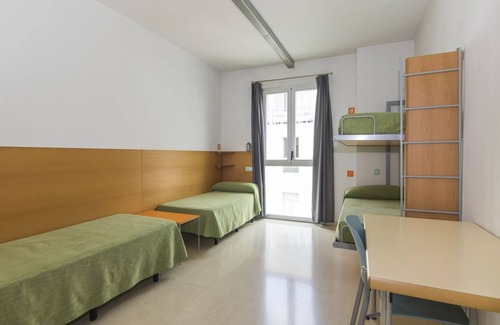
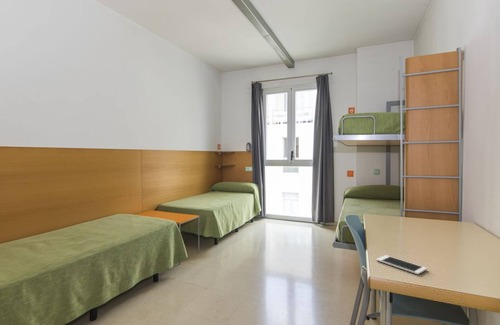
+ cell phone (400, 264)
